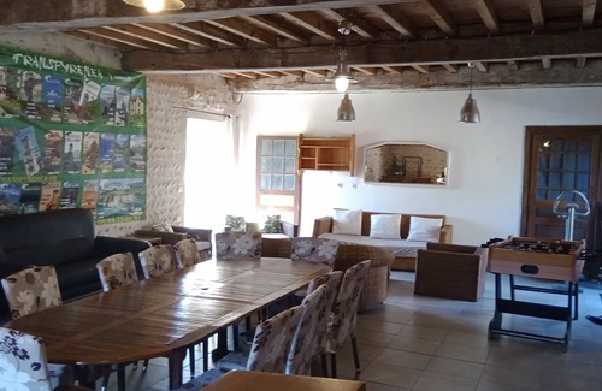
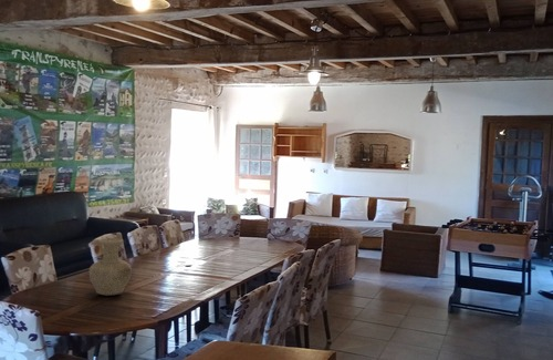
+ vase (109, 267)
